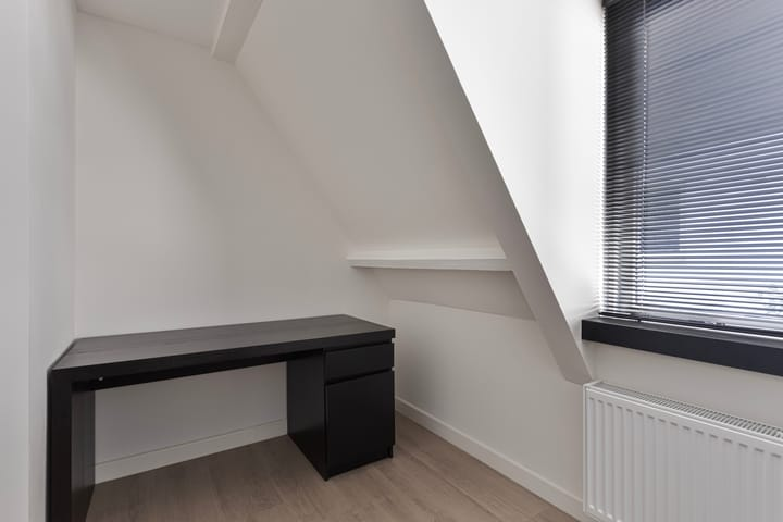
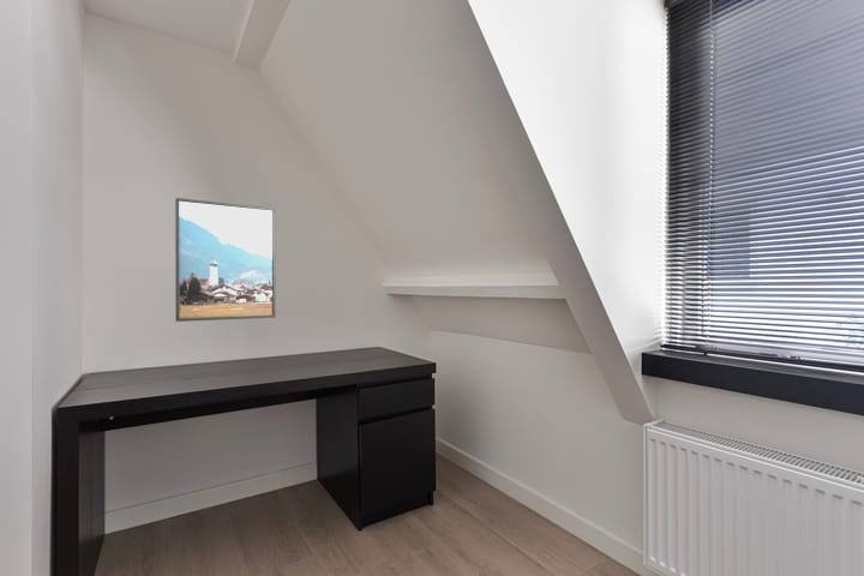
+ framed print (228, 260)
